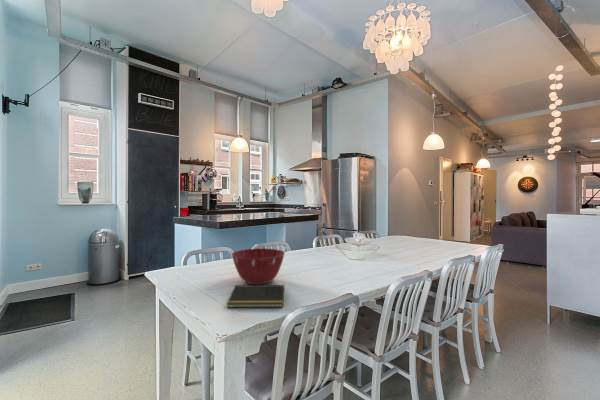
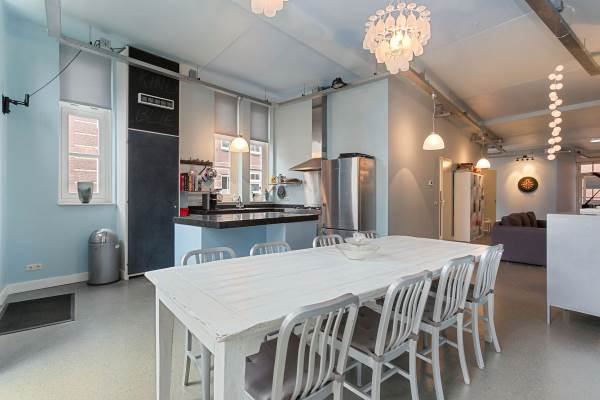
- notepad (257, 295)
- mixing bowl (258, 266)
